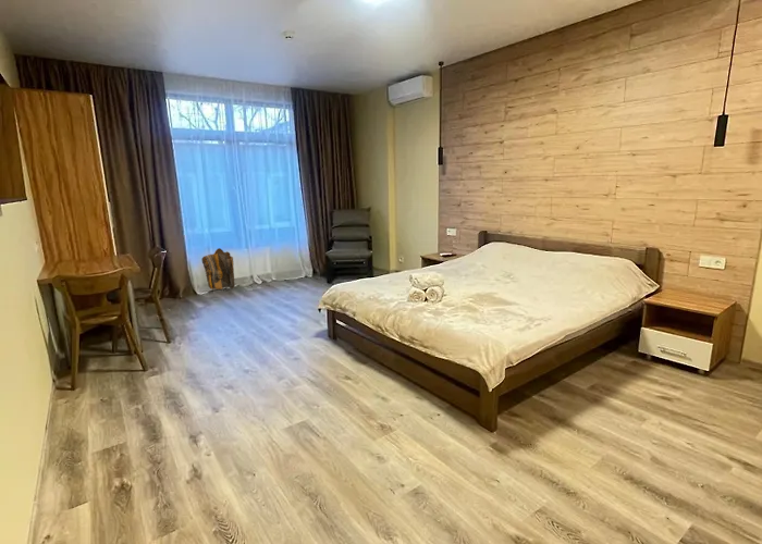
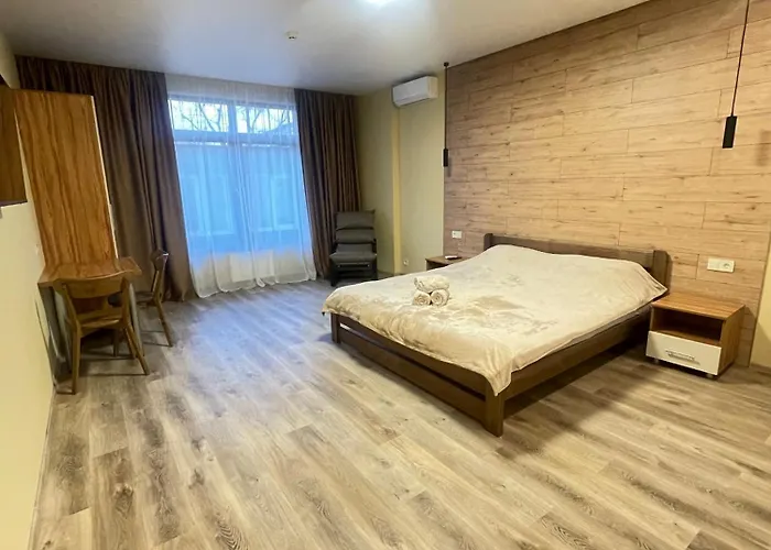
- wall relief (218, 270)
